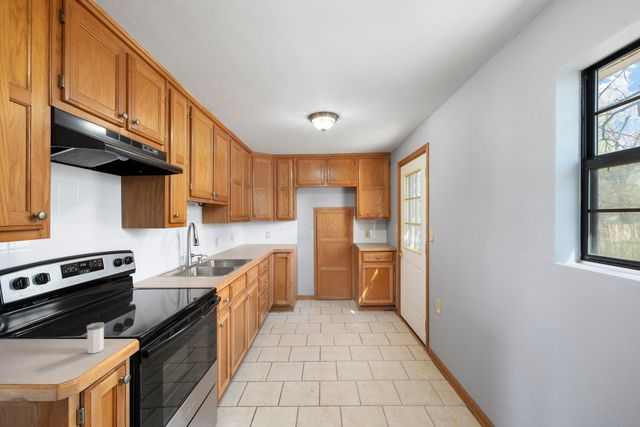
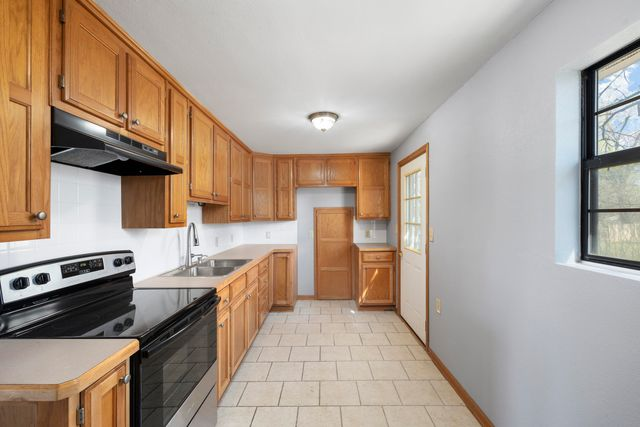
- salt shaker (95, 337)
